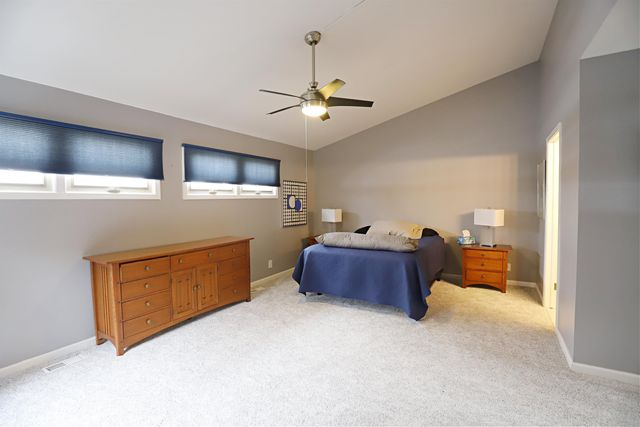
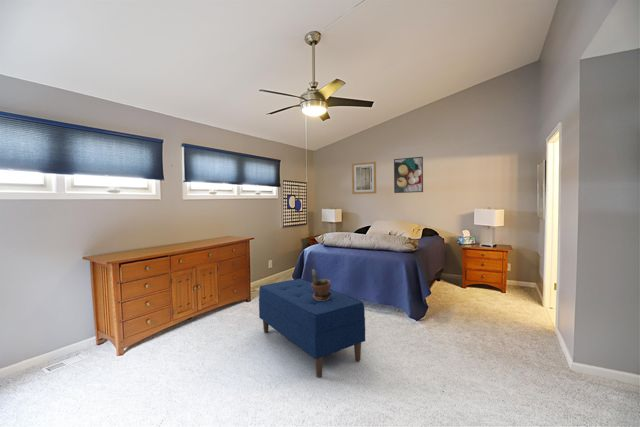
+ wall art (363, 178)
+ bench (306, 319)
+ potted plant (322, 283)
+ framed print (408, 175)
